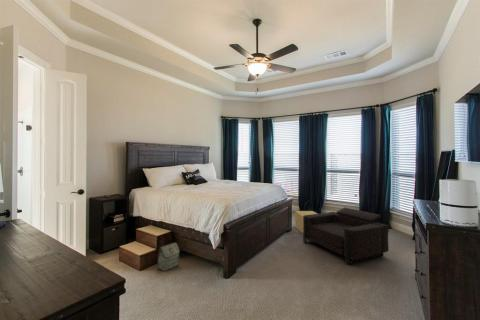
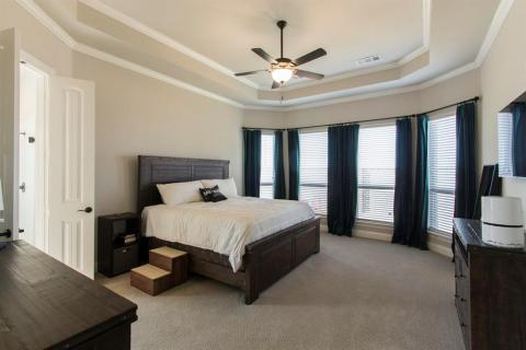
- bag (168, 255)
- armchair (343, 230)
- cardboard box (302, 222)
